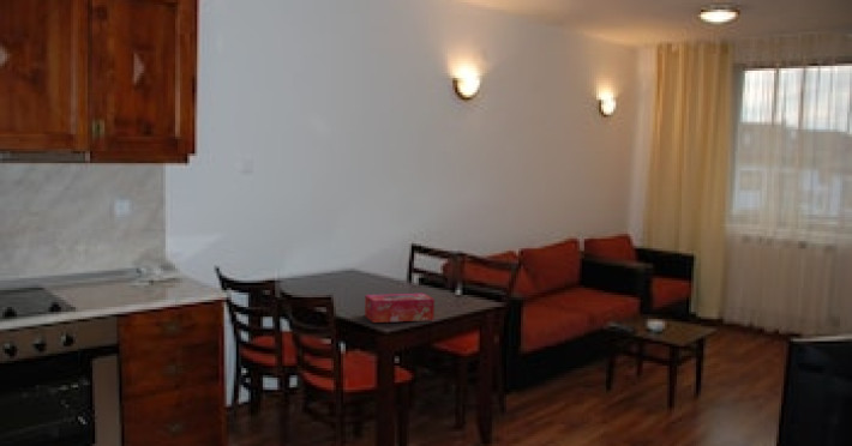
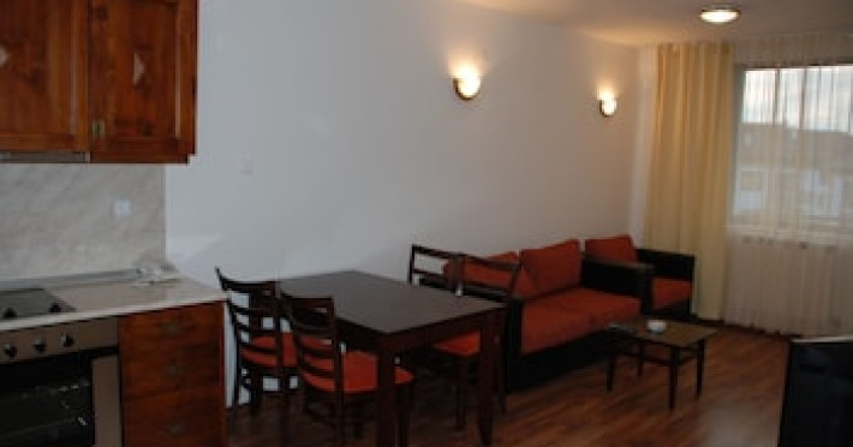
- tissue box (398, 307)
